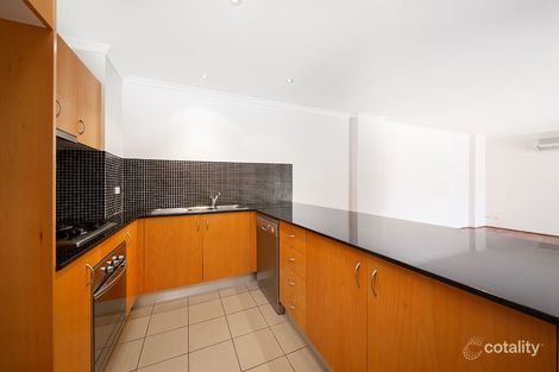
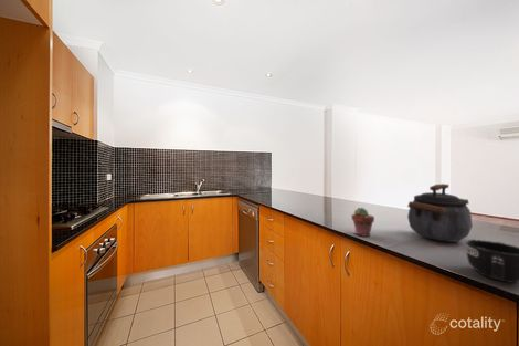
+ kettle (436, 210)
+ mug (495, 262)
+ potted succulent (362, 220)
